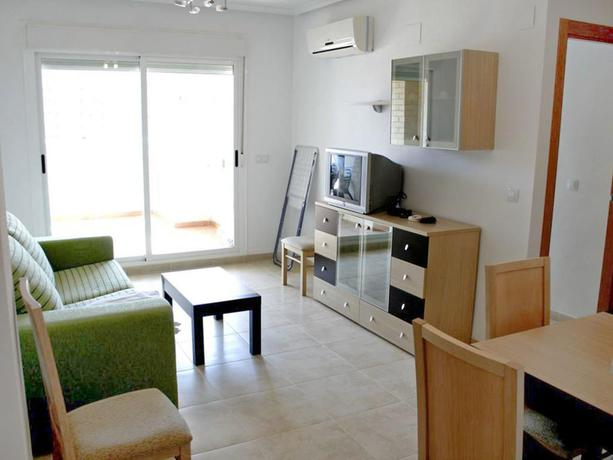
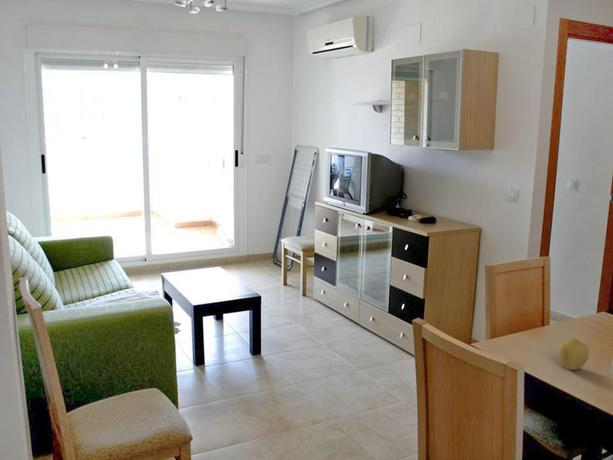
+ fruit (573, 354)
